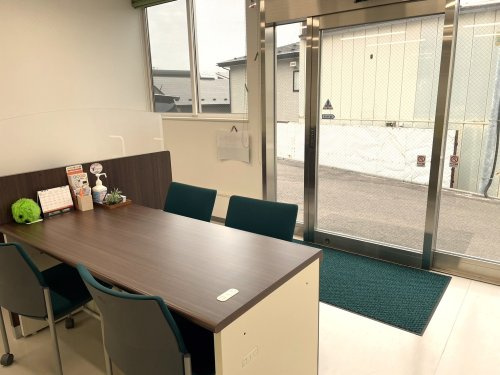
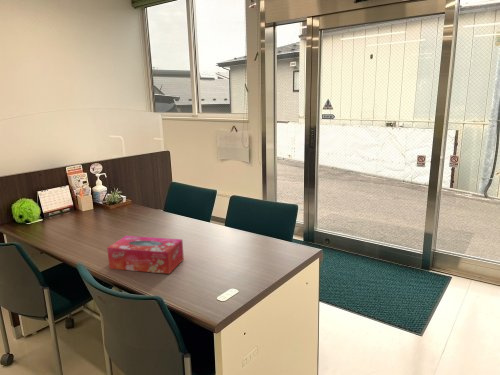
+ tissue box (146, 253)
